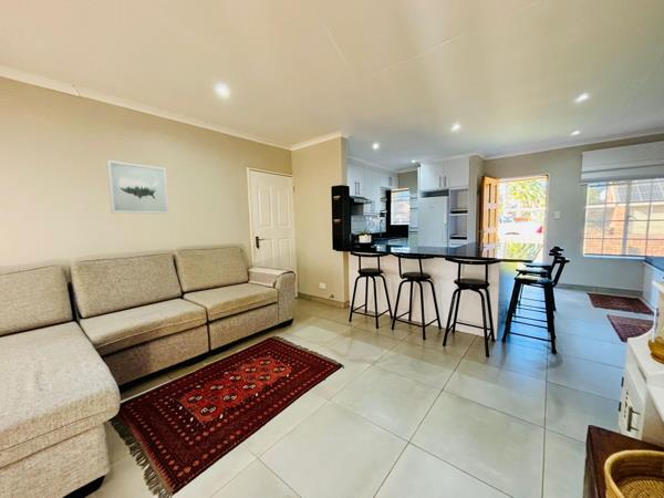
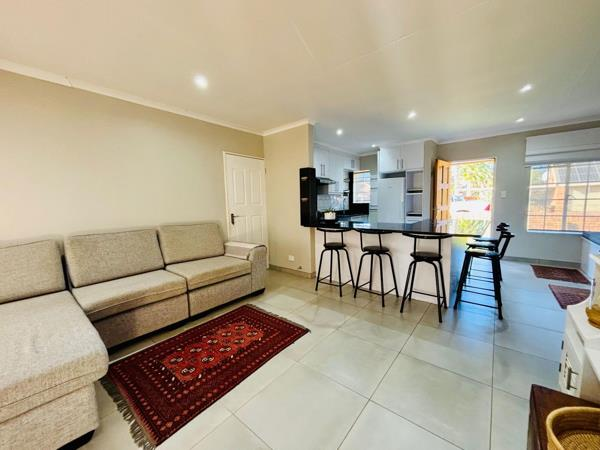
- wall art (139, 188)
